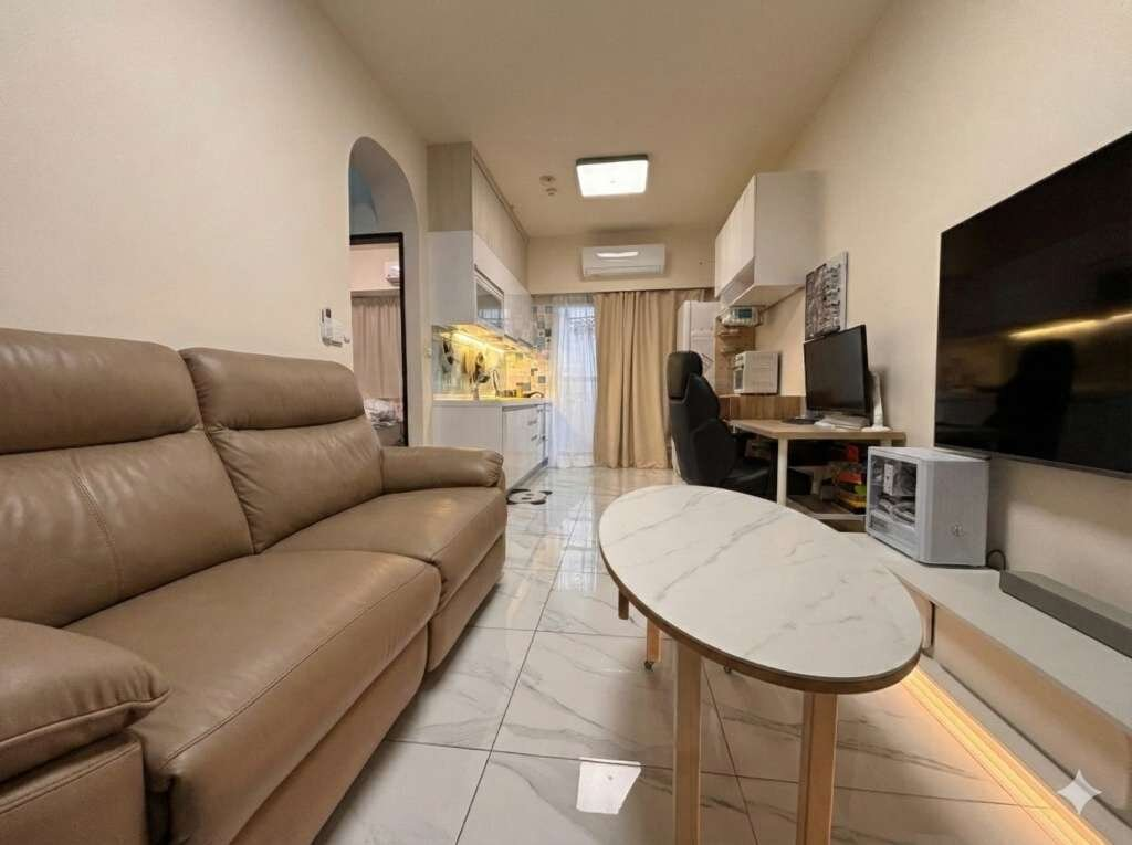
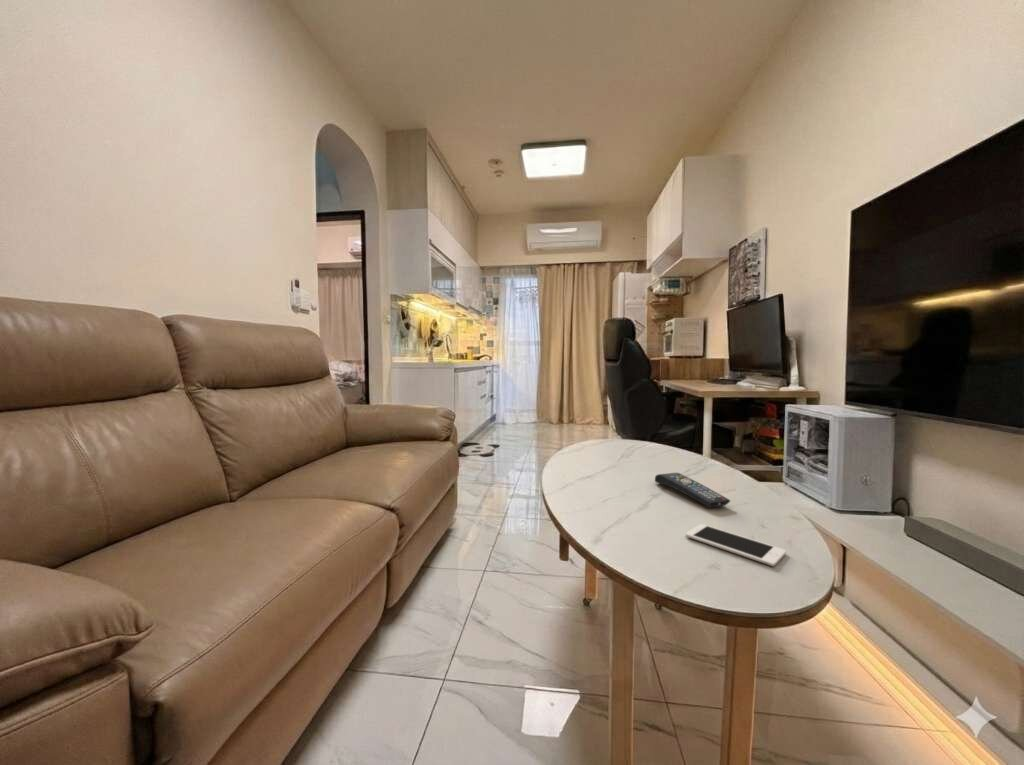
+ cell phone (733, 543)
+ remote control (688, 487)
